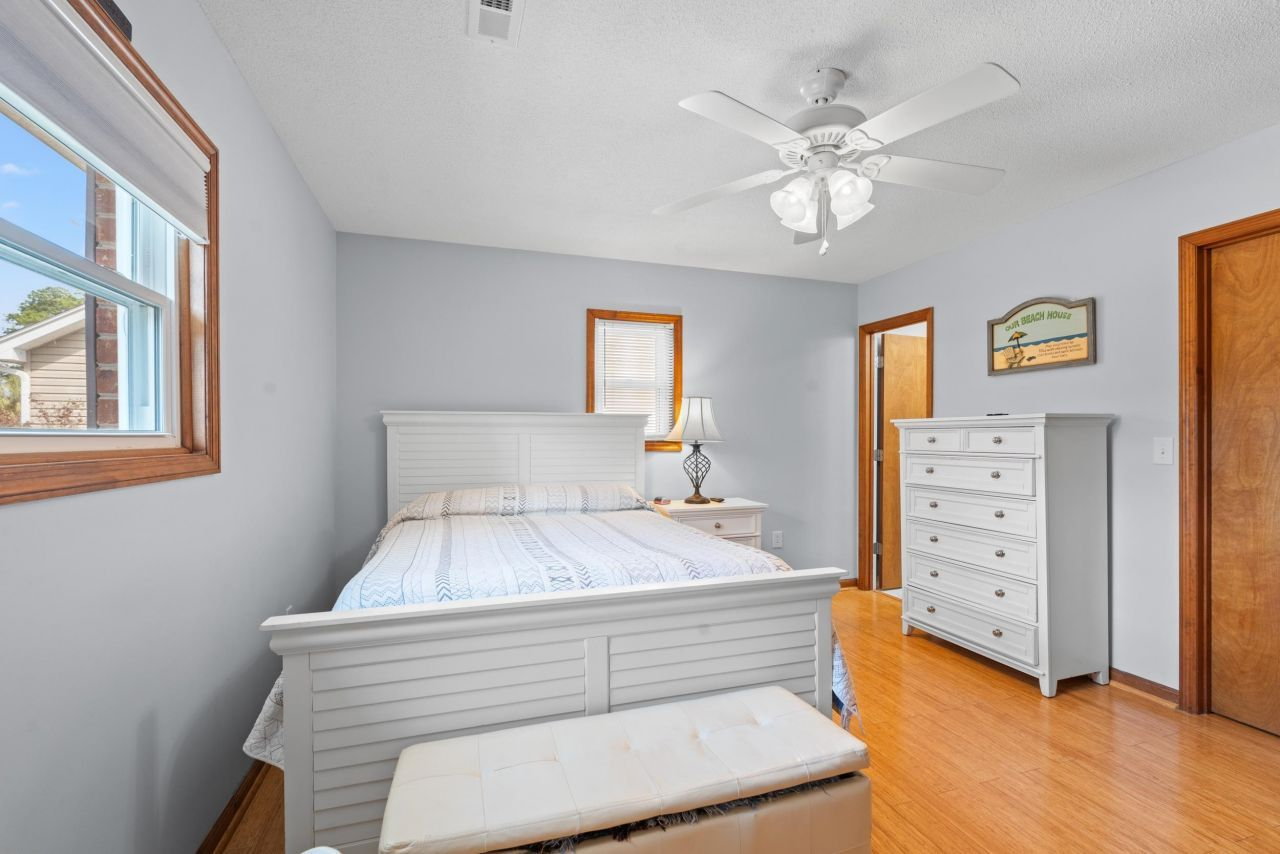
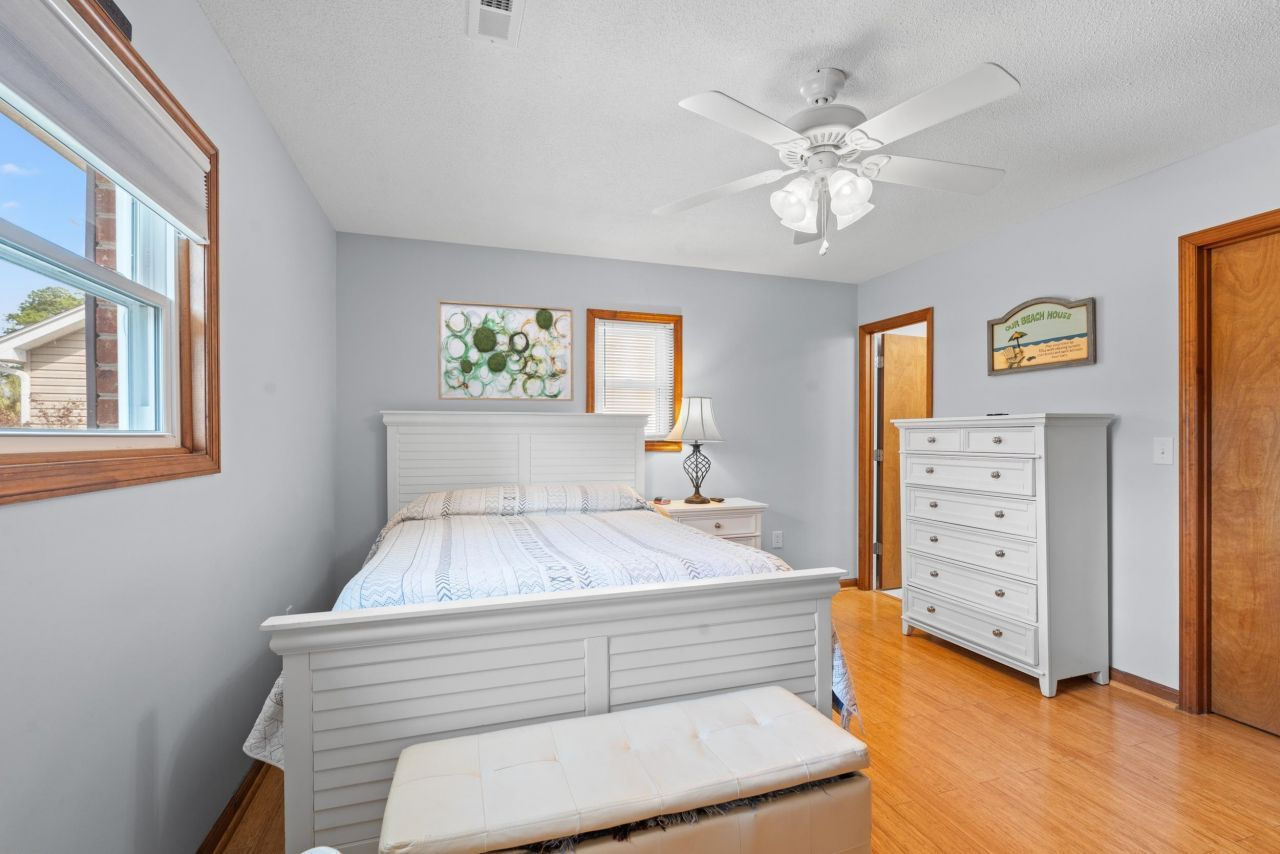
+ wall art (507, 352)
